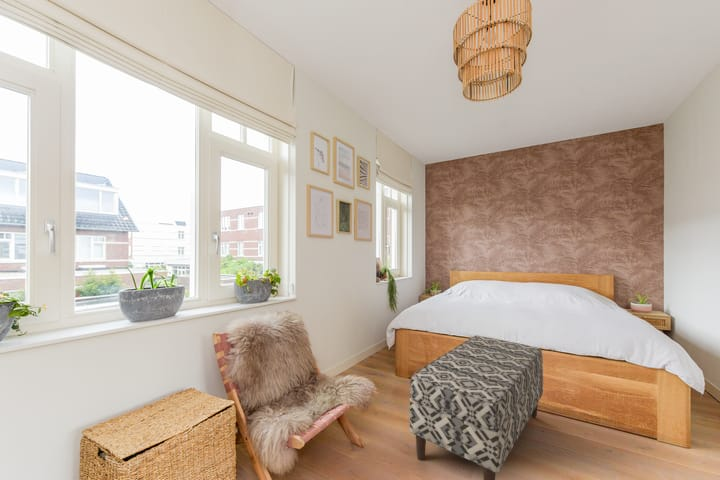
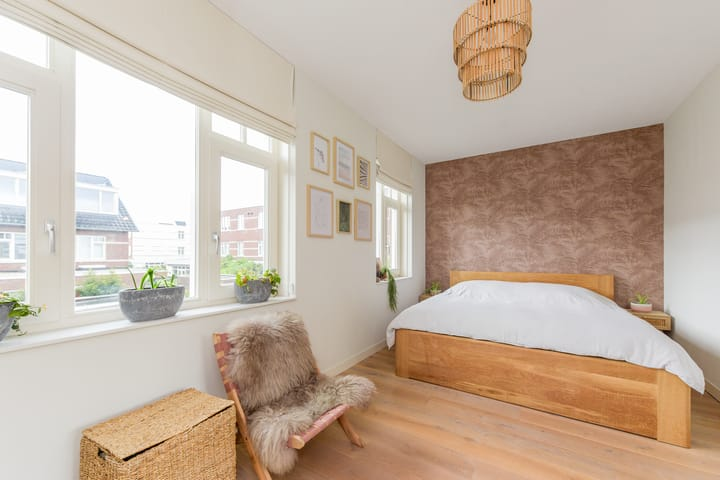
- bench (483, 397)
